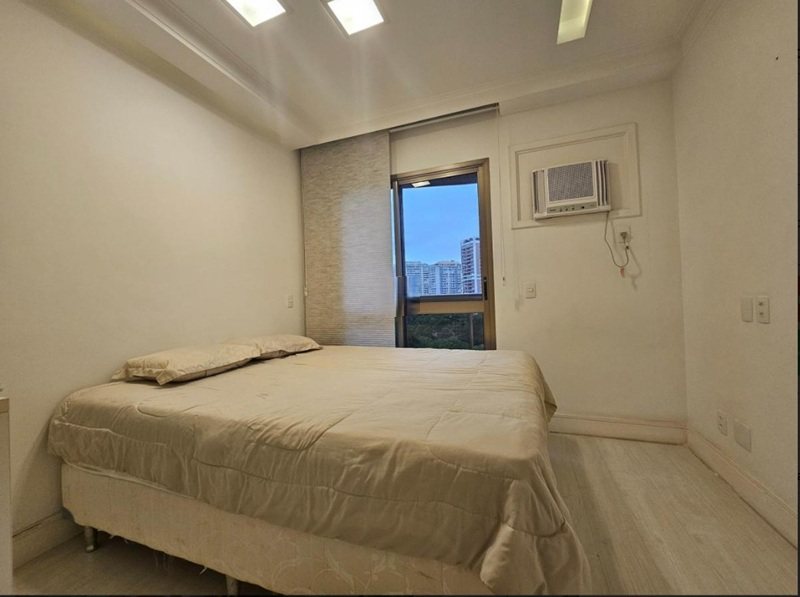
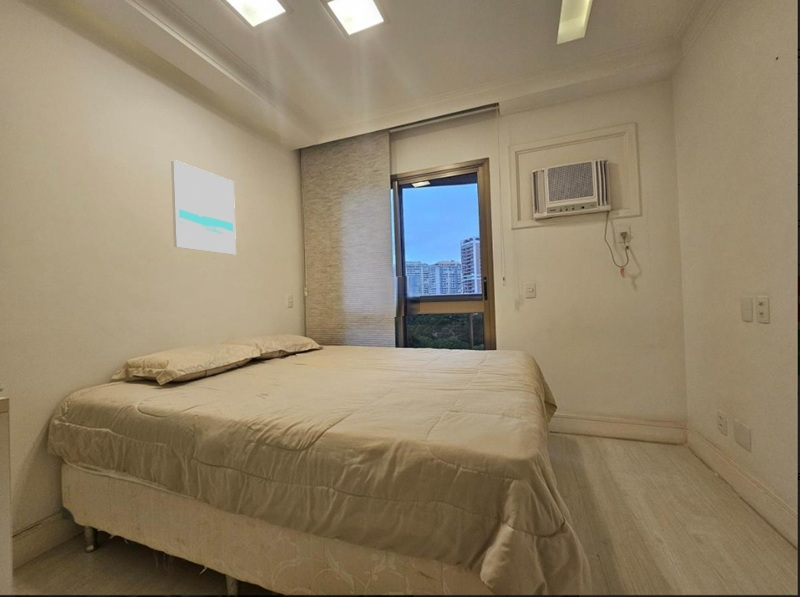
+ wall art (206, 211)
